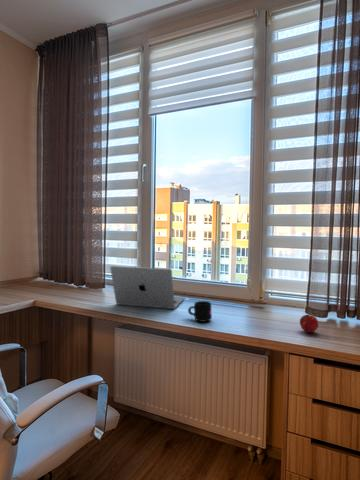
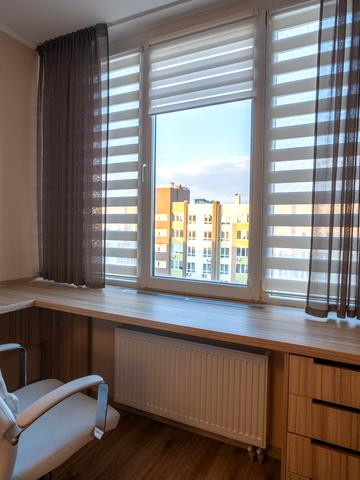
- laptop (149, 284)
- peach (308, 323)
- mug (199, 310)
